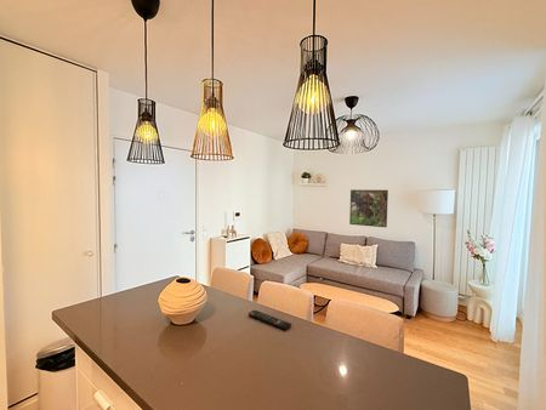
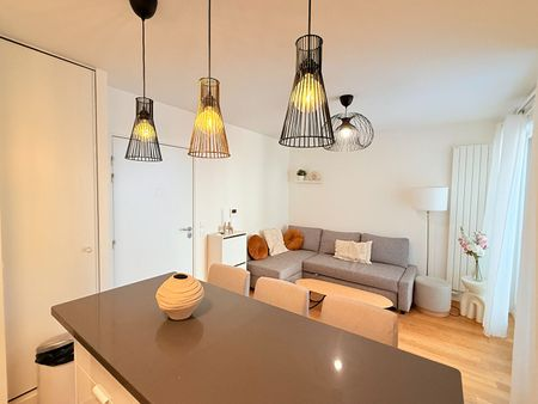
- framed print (368, 207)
- remote control (268, 319)
